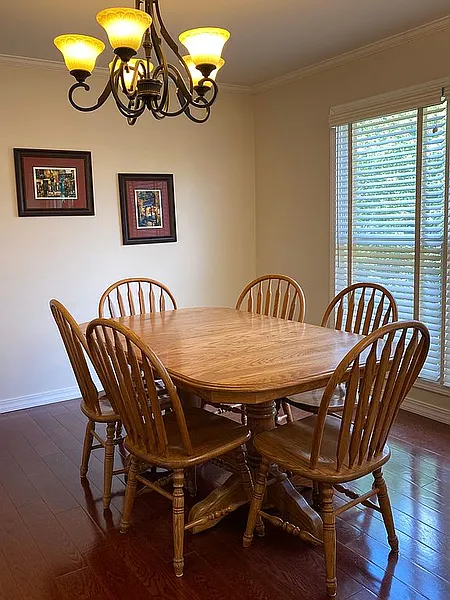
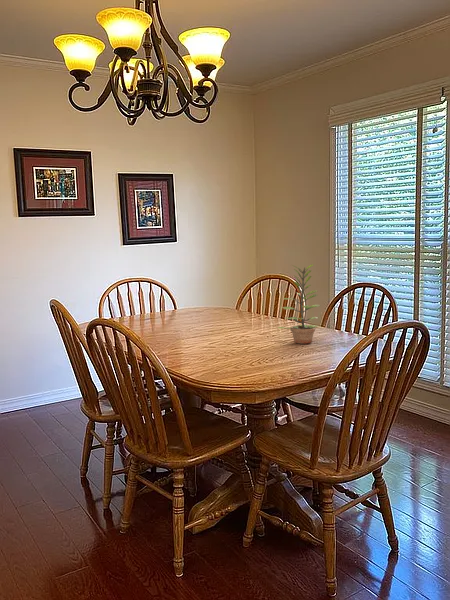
+ plant (299, 303)
